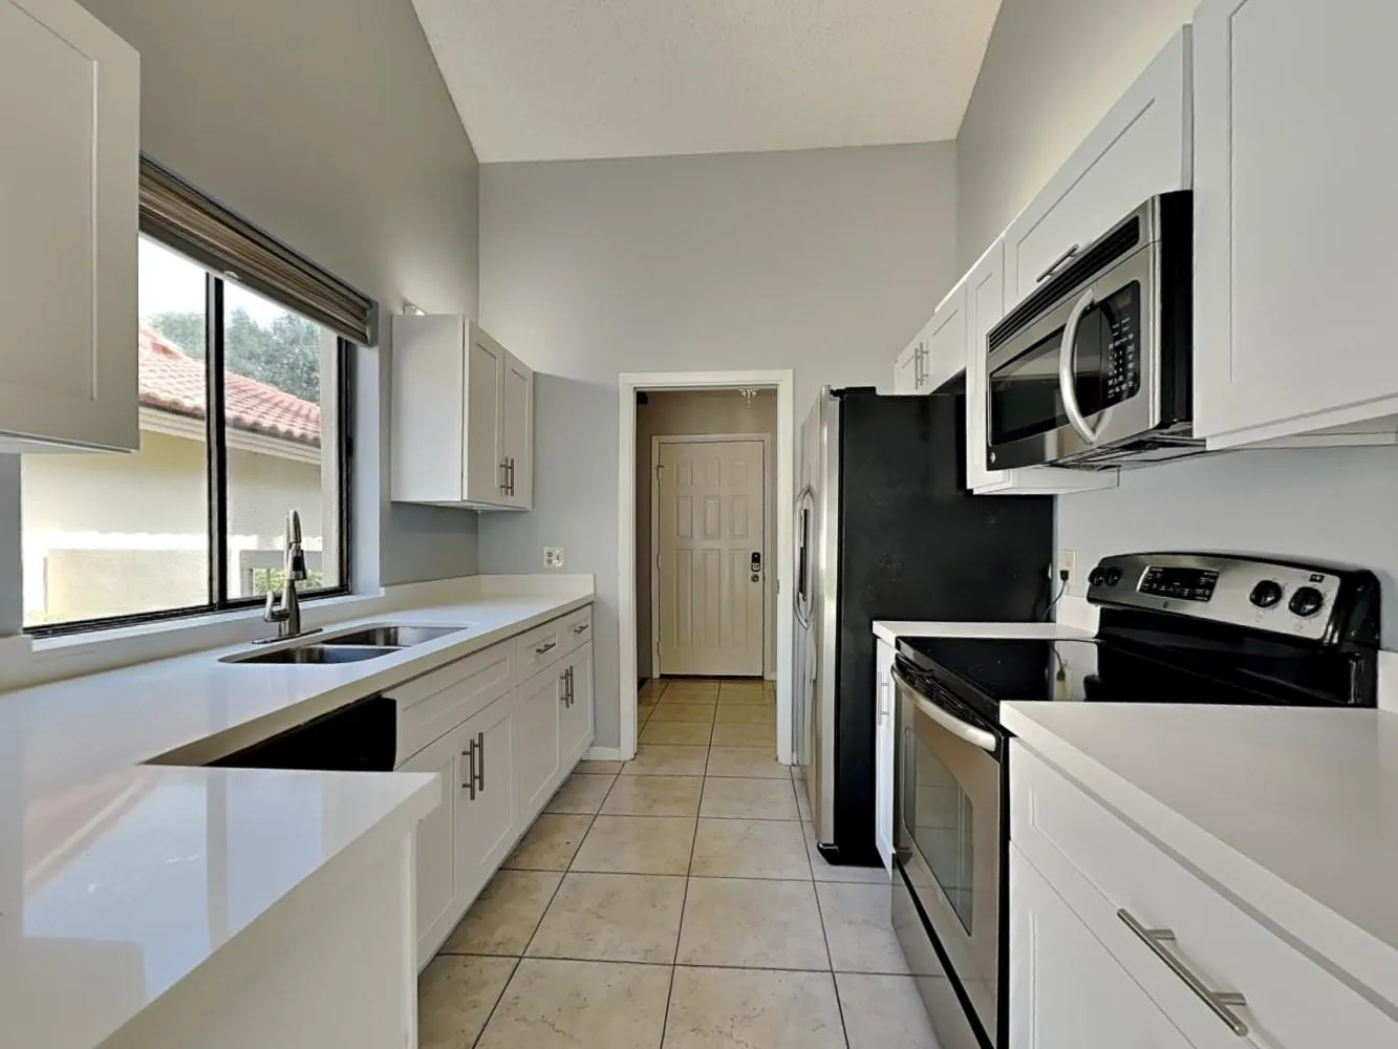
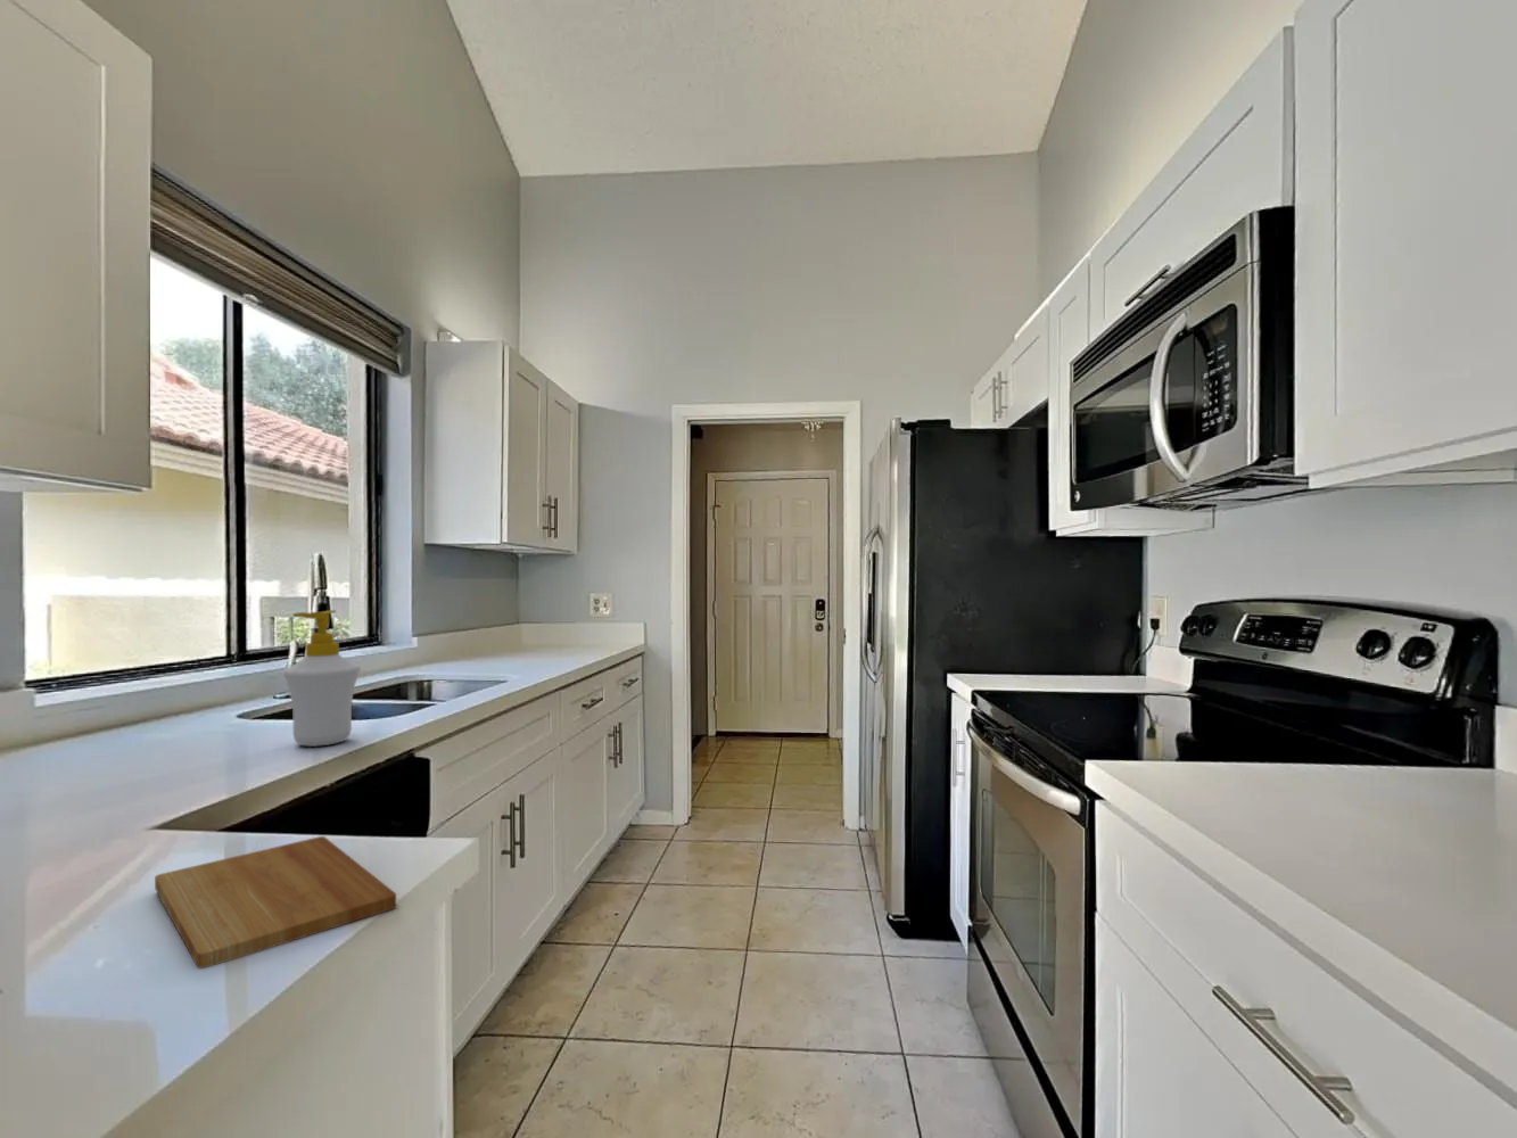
+ soap bottle (322, 675)
+ cutting board (273, 891)
